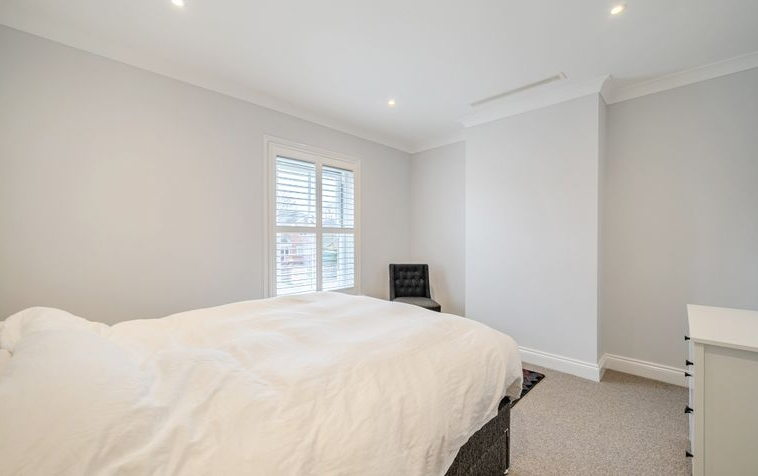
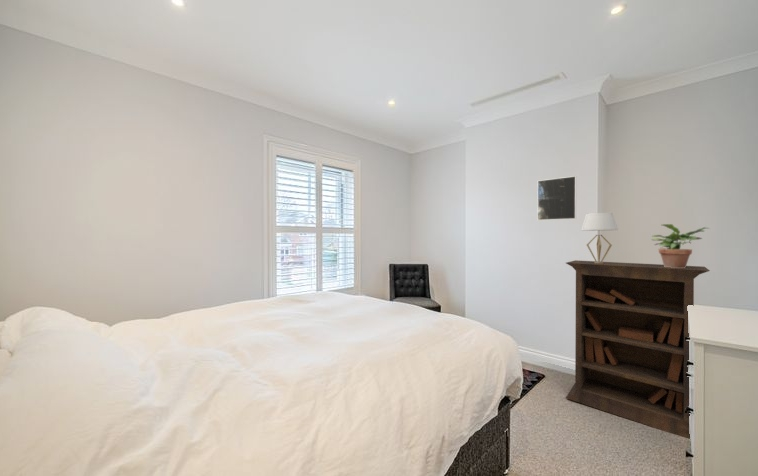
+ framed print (556, 199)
+ potted plant (678, 245)
+ bookcase (630, 336)
+ table lamp (598, 238)
